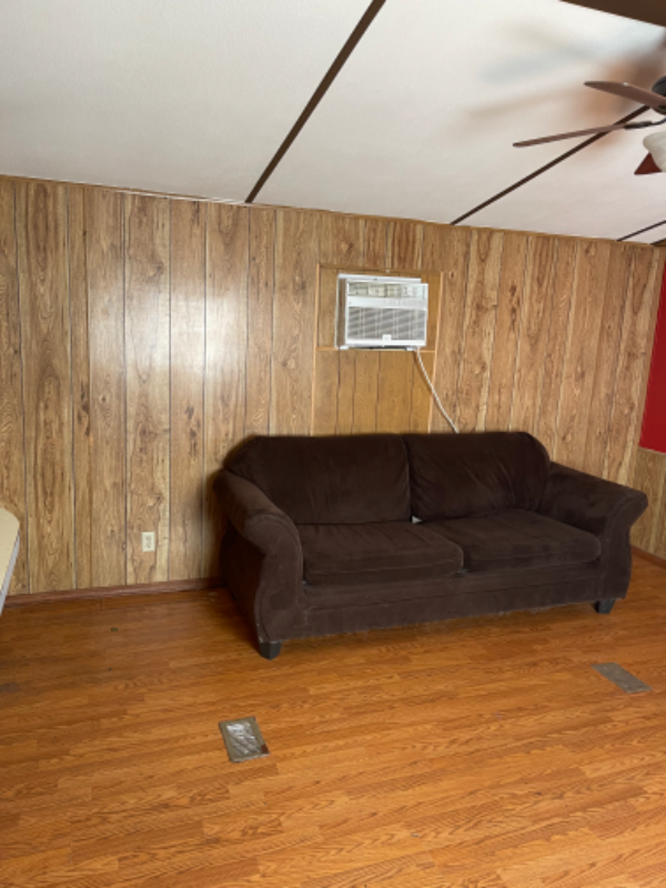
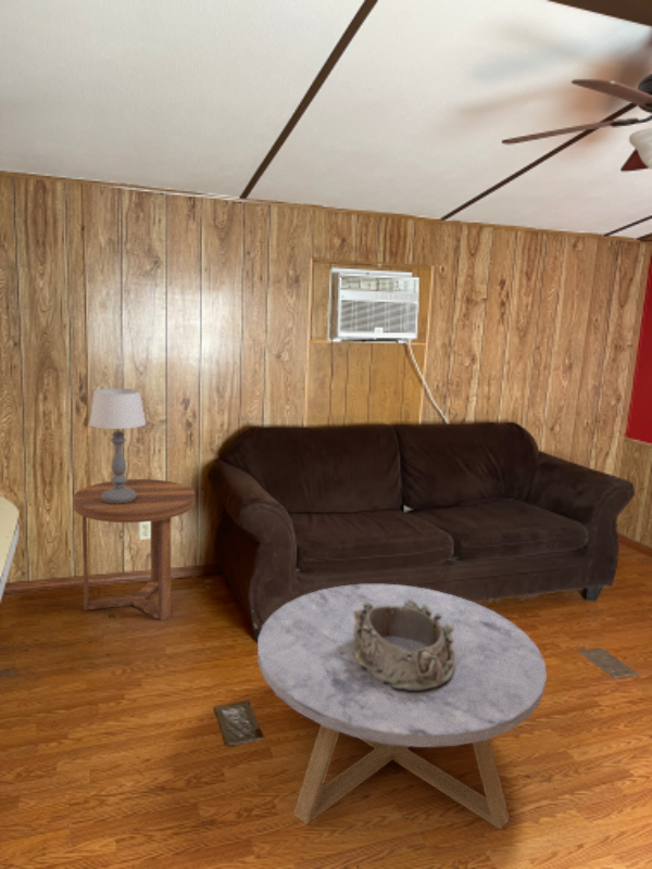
+ coffee table (394, 697)
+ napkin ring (404, 637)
+ side table (151, 549)
+ table lamp (117, 445)
